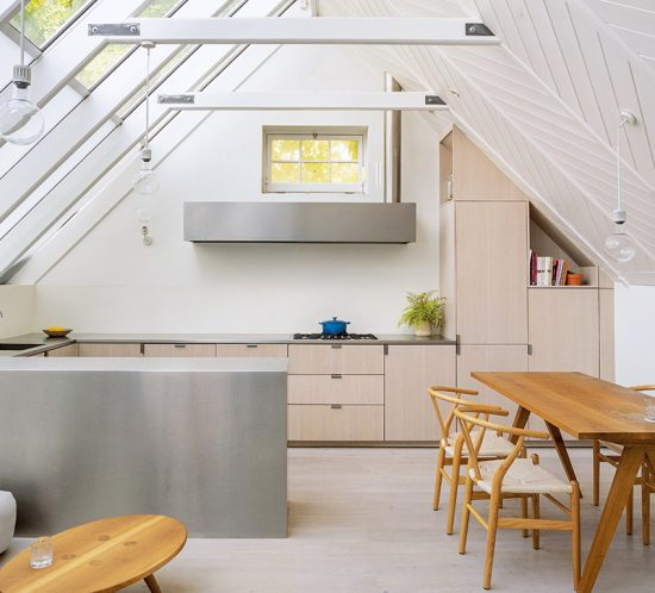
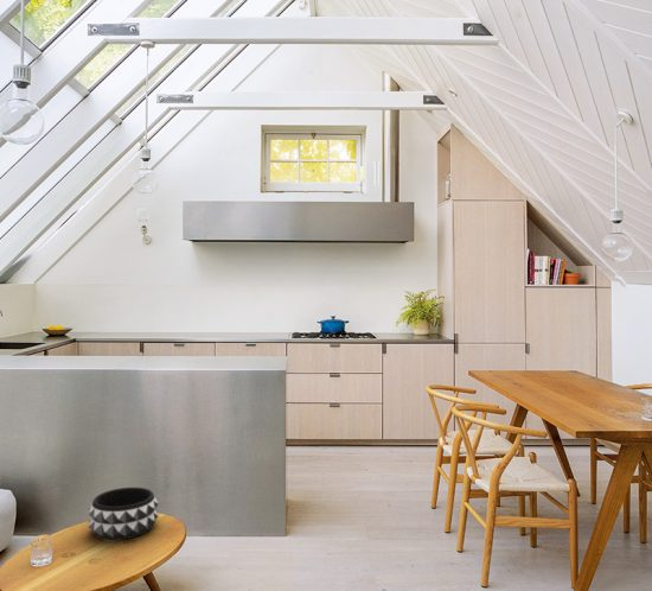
+ decorative bowl (123, 511)
